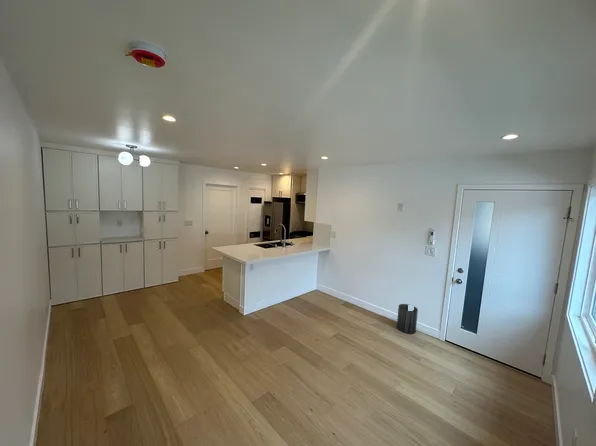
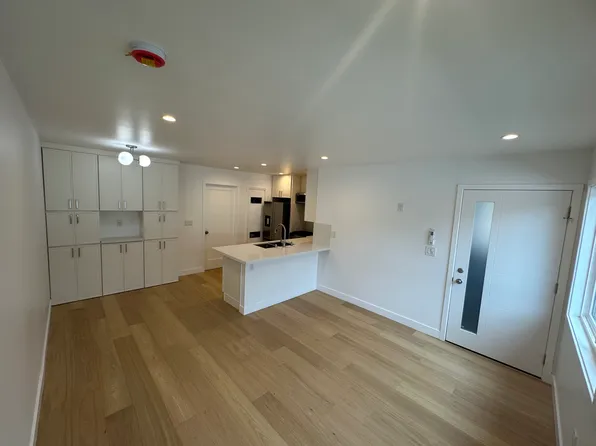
- trash can (407, 318)
